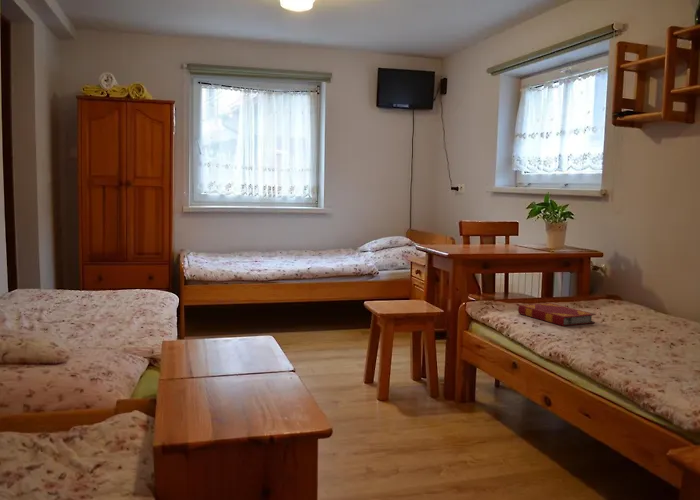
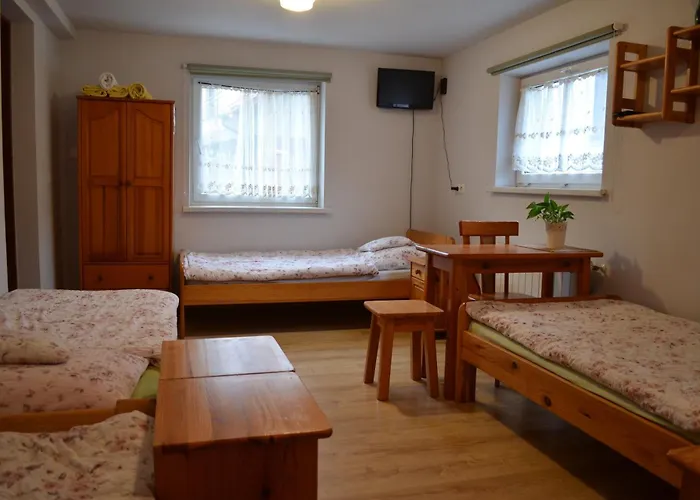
- hardback book (555, 313)
